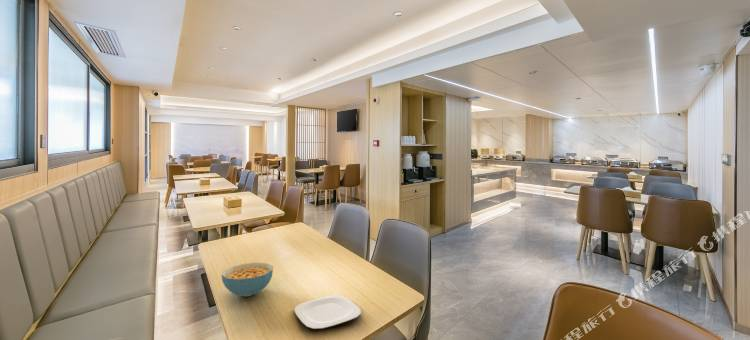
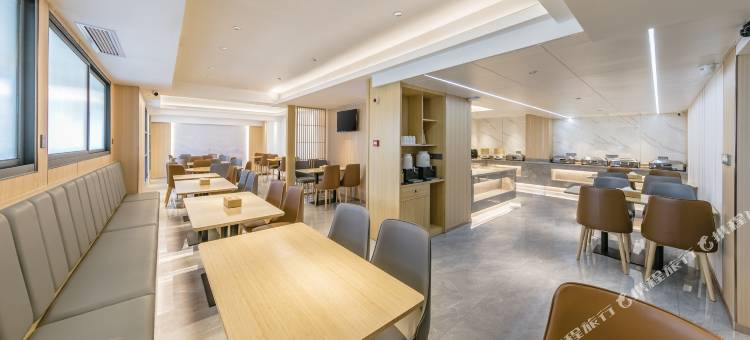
- plate (327, 311)
- cereal bowl (248, 281)
